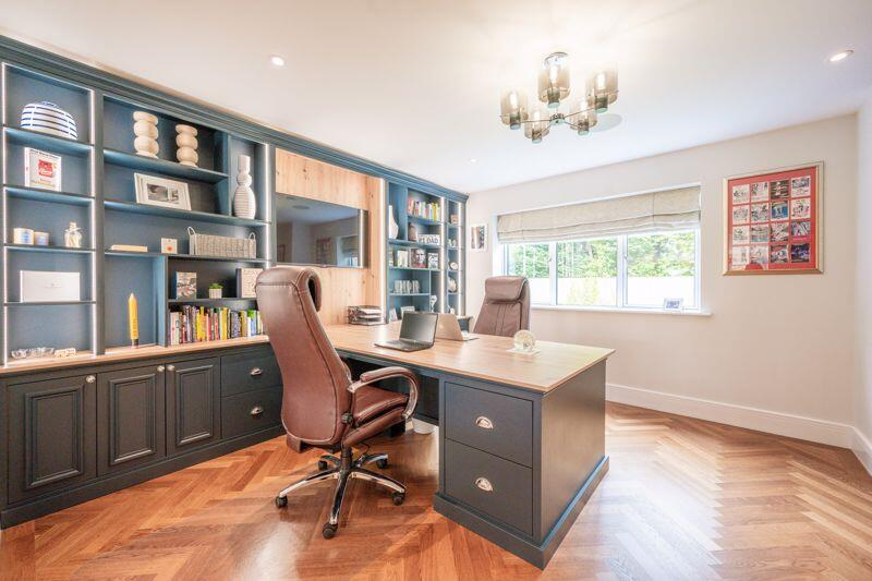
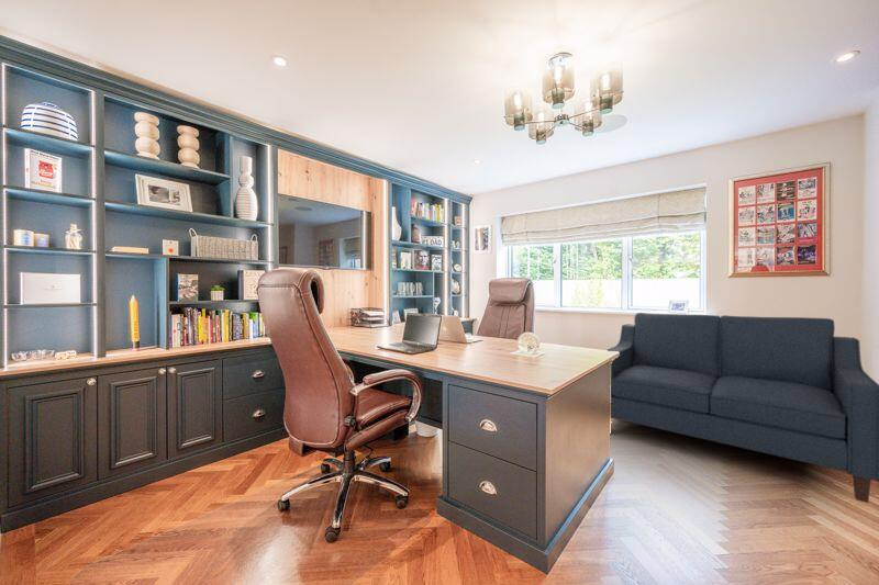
+ sofa (716, 379)
